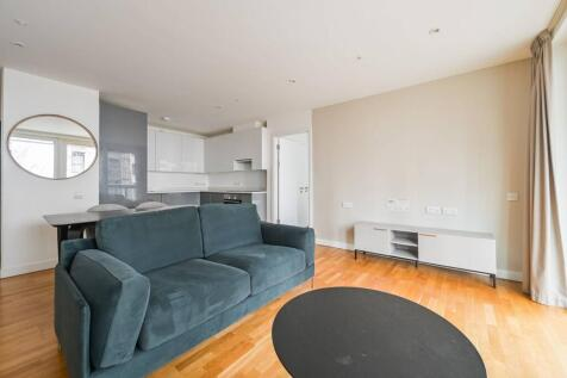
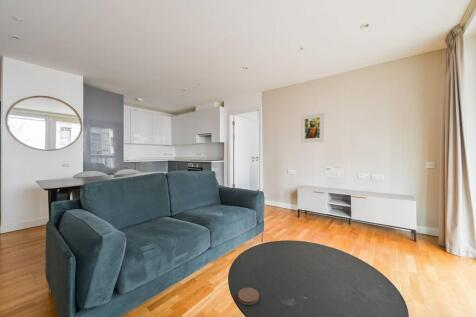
+ coaster (248, 295)
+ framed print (312, 128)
